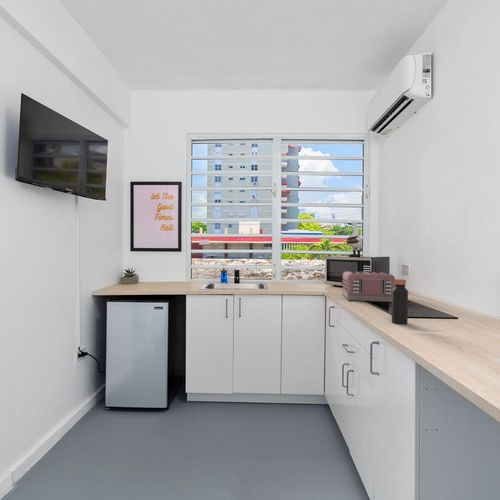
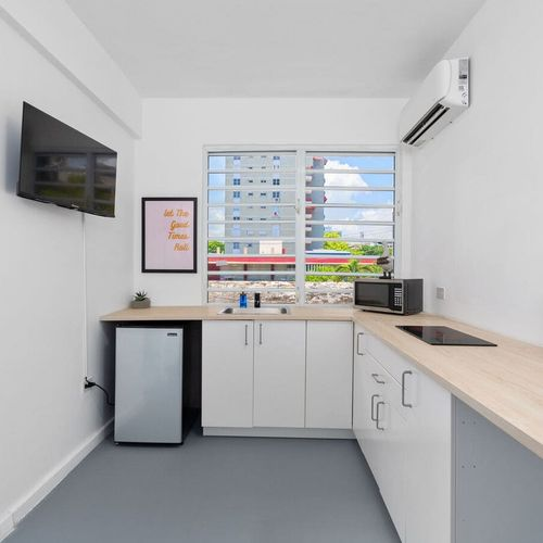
- toaster (367, 285)
- bottle (399, 301)
